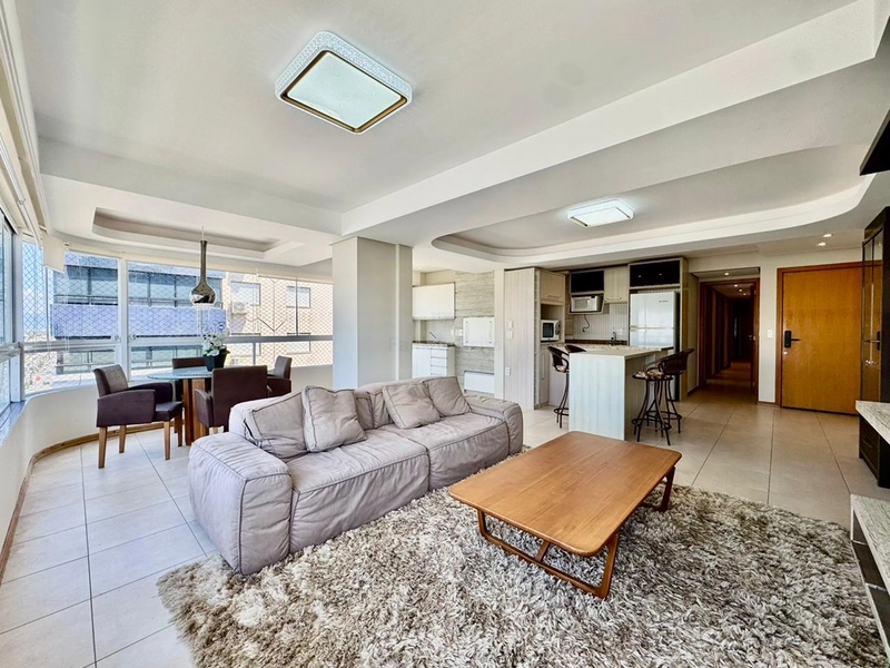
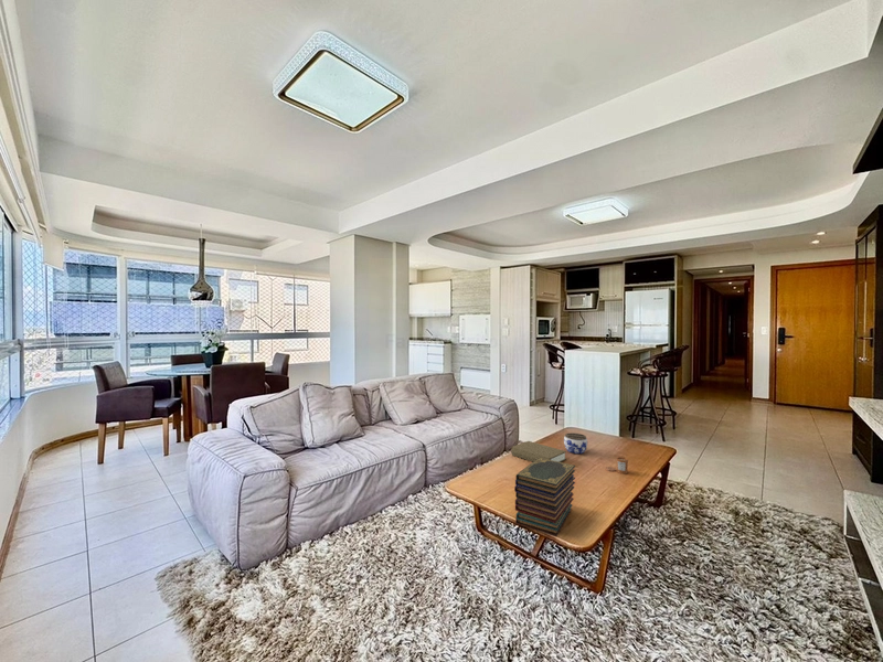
+ jar (575, 442)
+ candle (617, 463)
+ book (538, 452)
+ book stack (545, 493)
